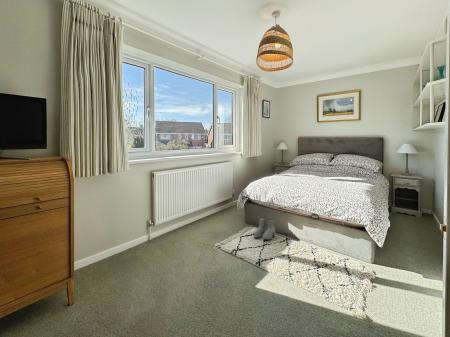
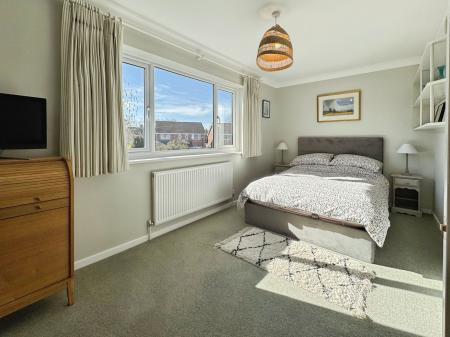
- boots (264, 228)
